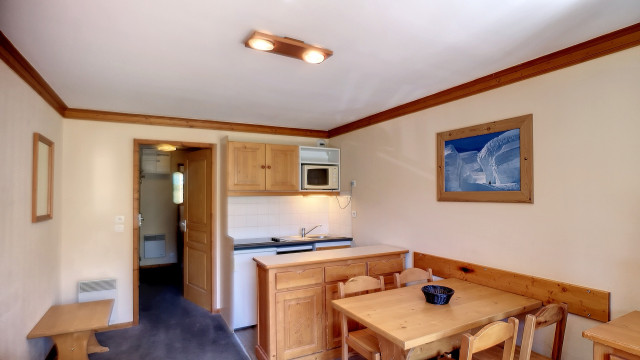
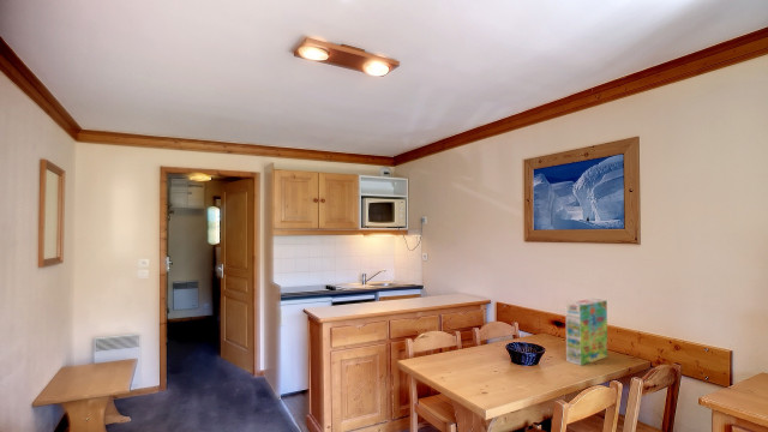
+ cereal box (587, 330)
